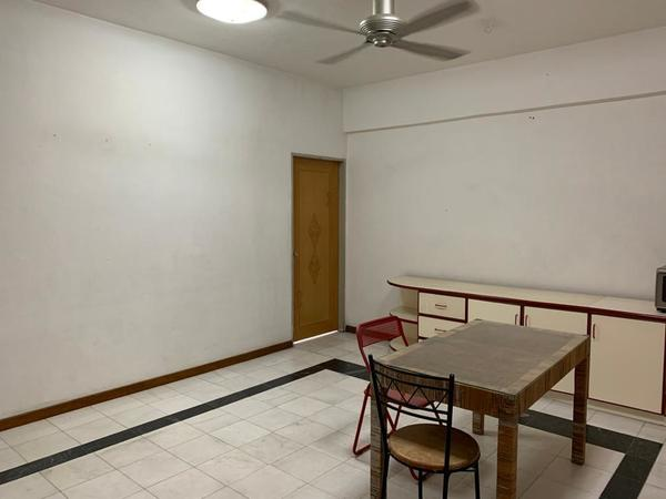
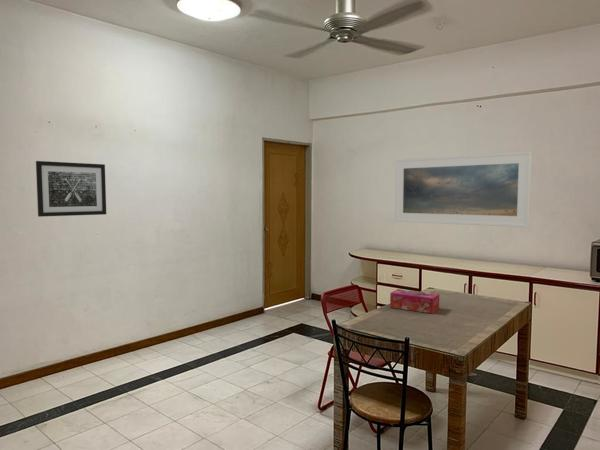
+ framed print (455, 190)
+ wall art (73, 189)
+ tissue box (414, 300)
